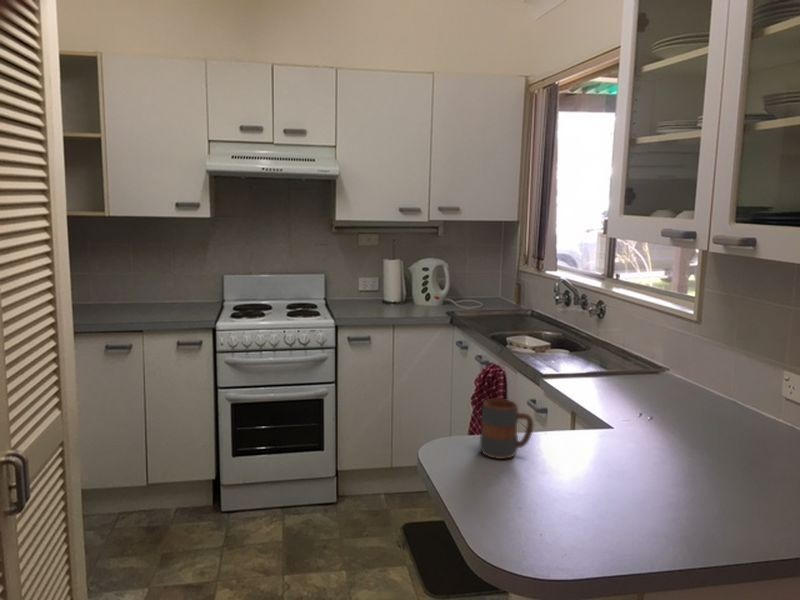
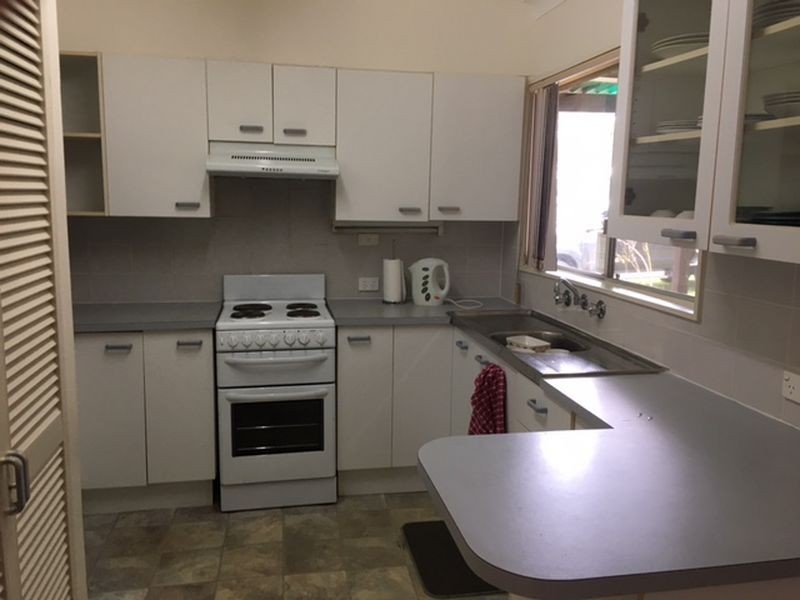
- mug (506, 429)
